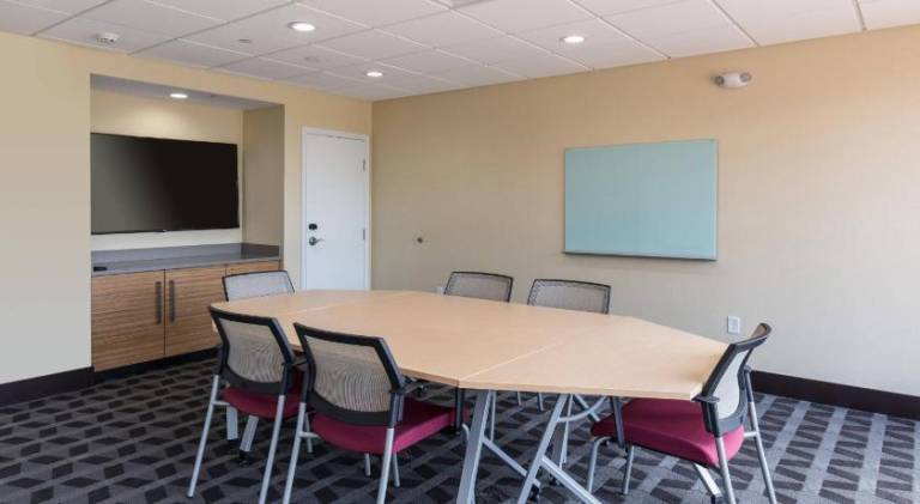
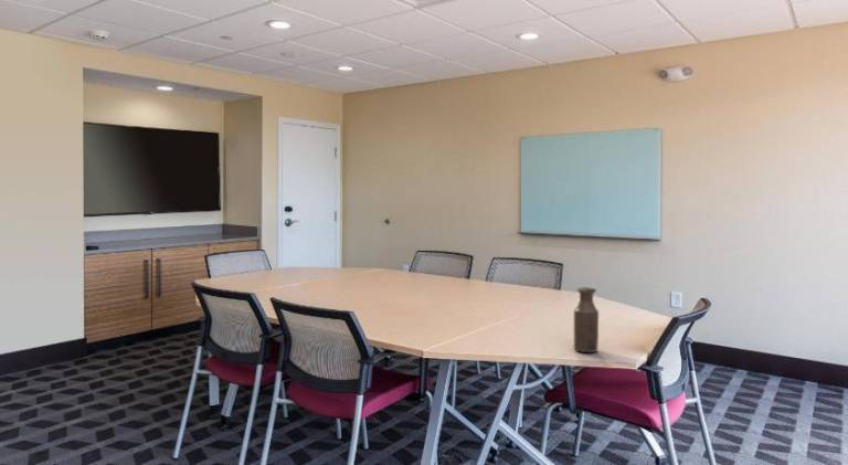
+ bottle (585, 319)
